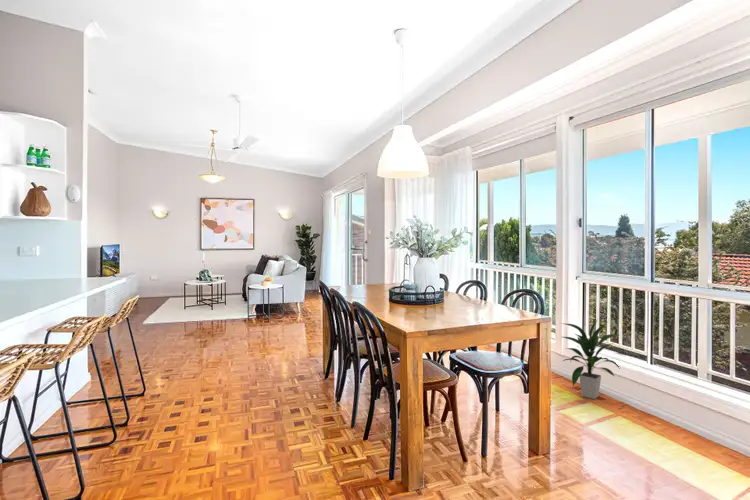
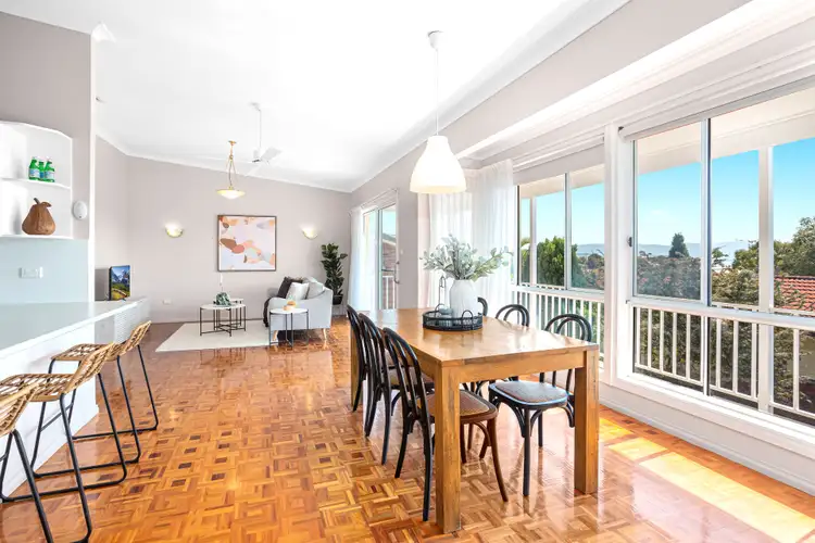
- indoor plant (587, 357)
